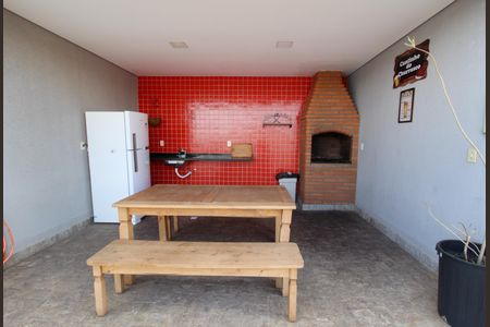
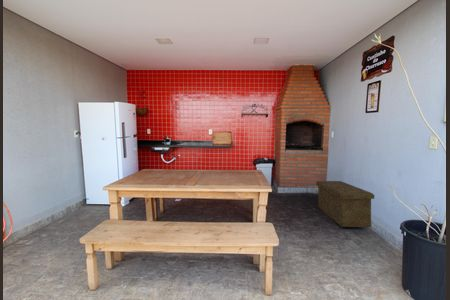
+ storage bench (341, 201)
